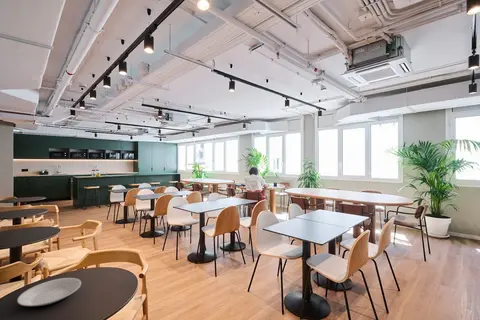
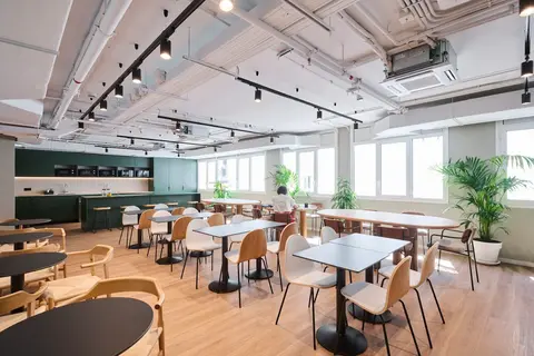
- plate (51, 293)
